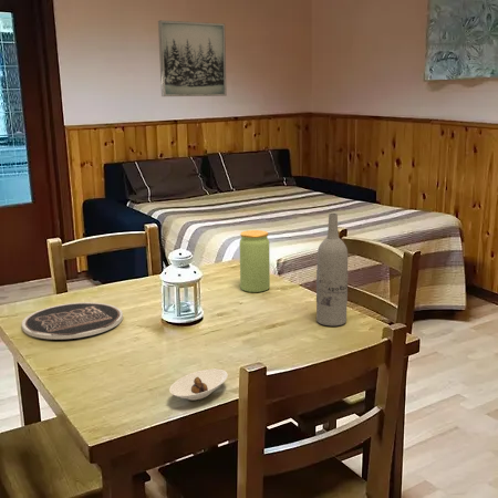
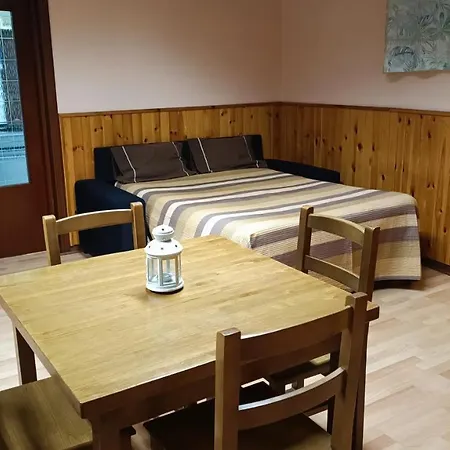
- jar (255, 260)
- plate (73, 319)
- saucer (199, 386)
- wine bottle (332, 268)
- wall art (193, 60)
